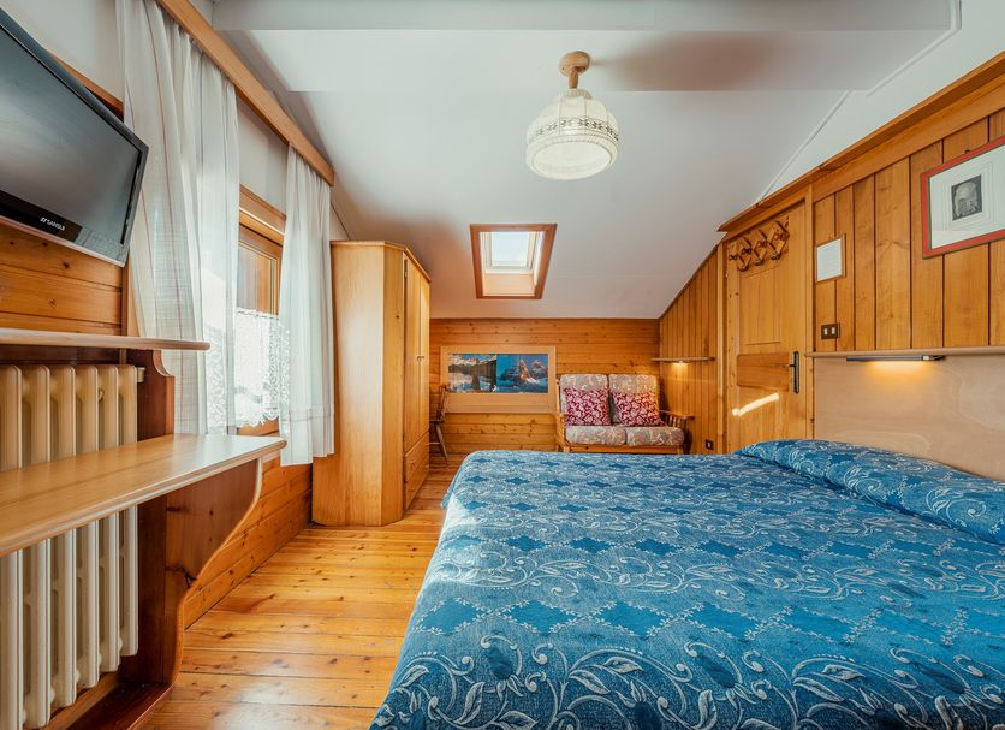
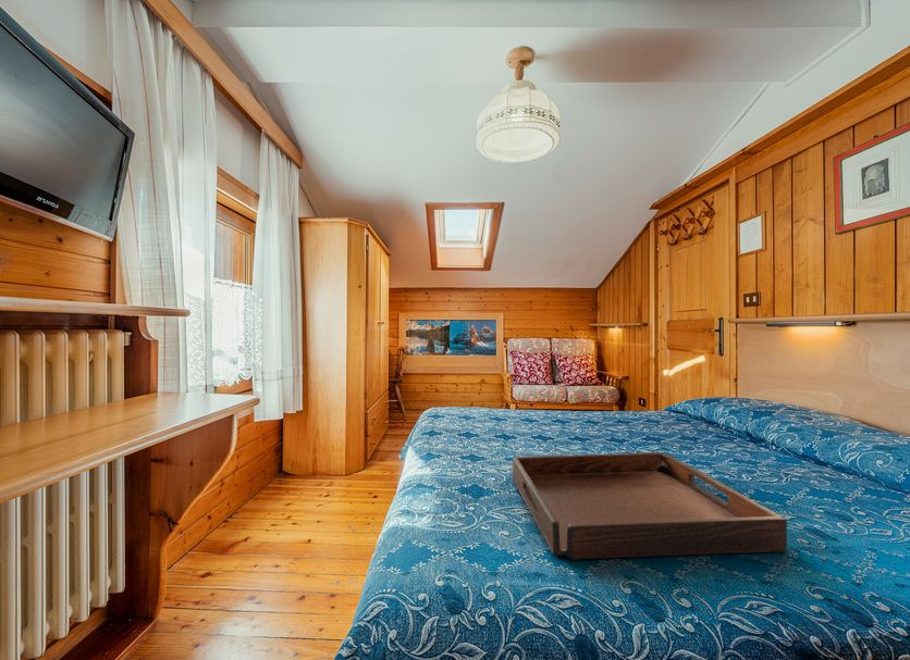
+ serving tray (622, 494)
